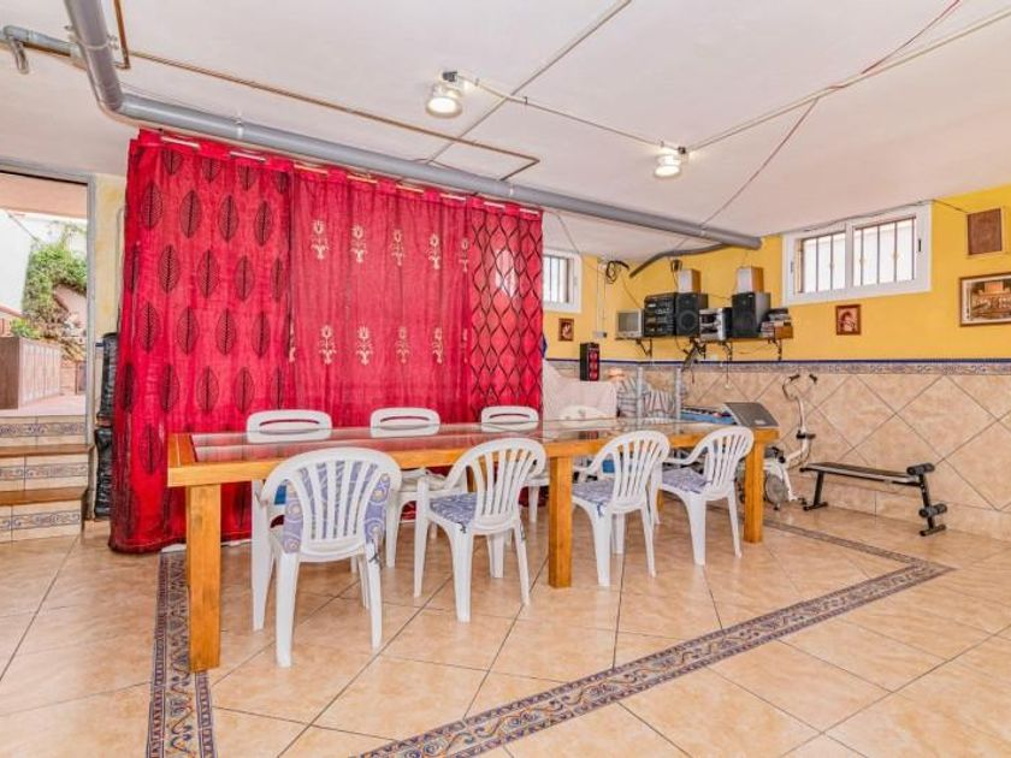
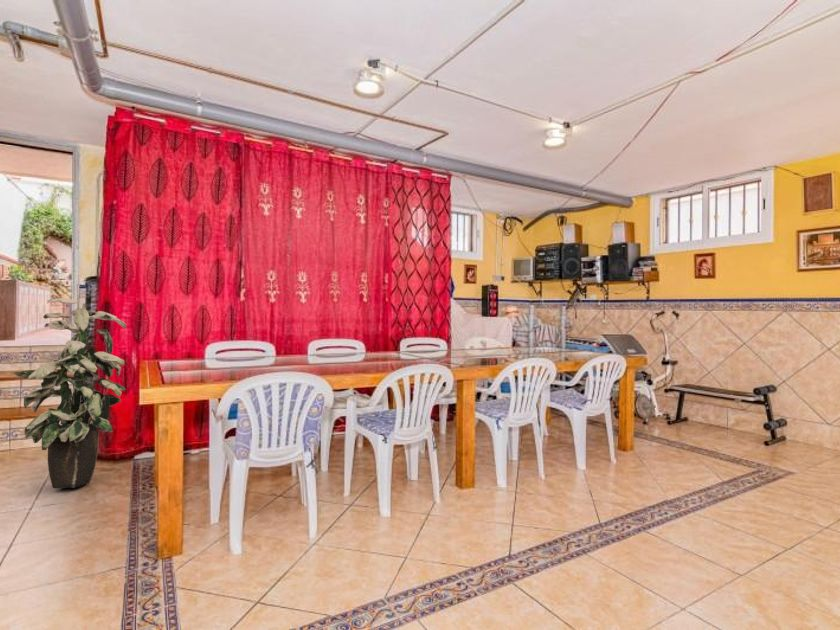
+ indoor plant (71, 391)
